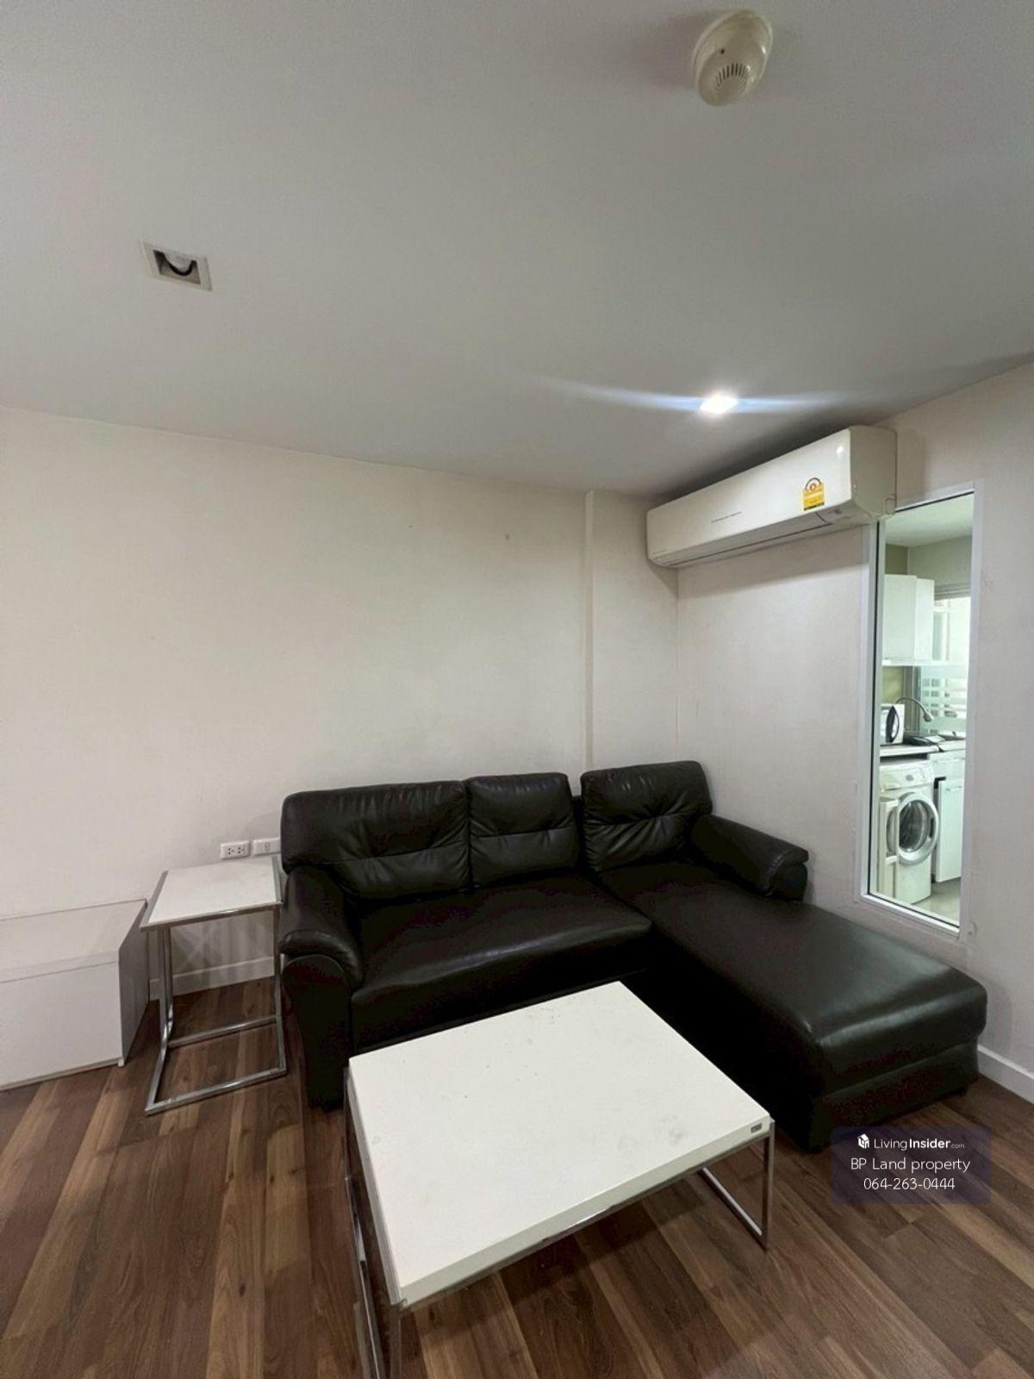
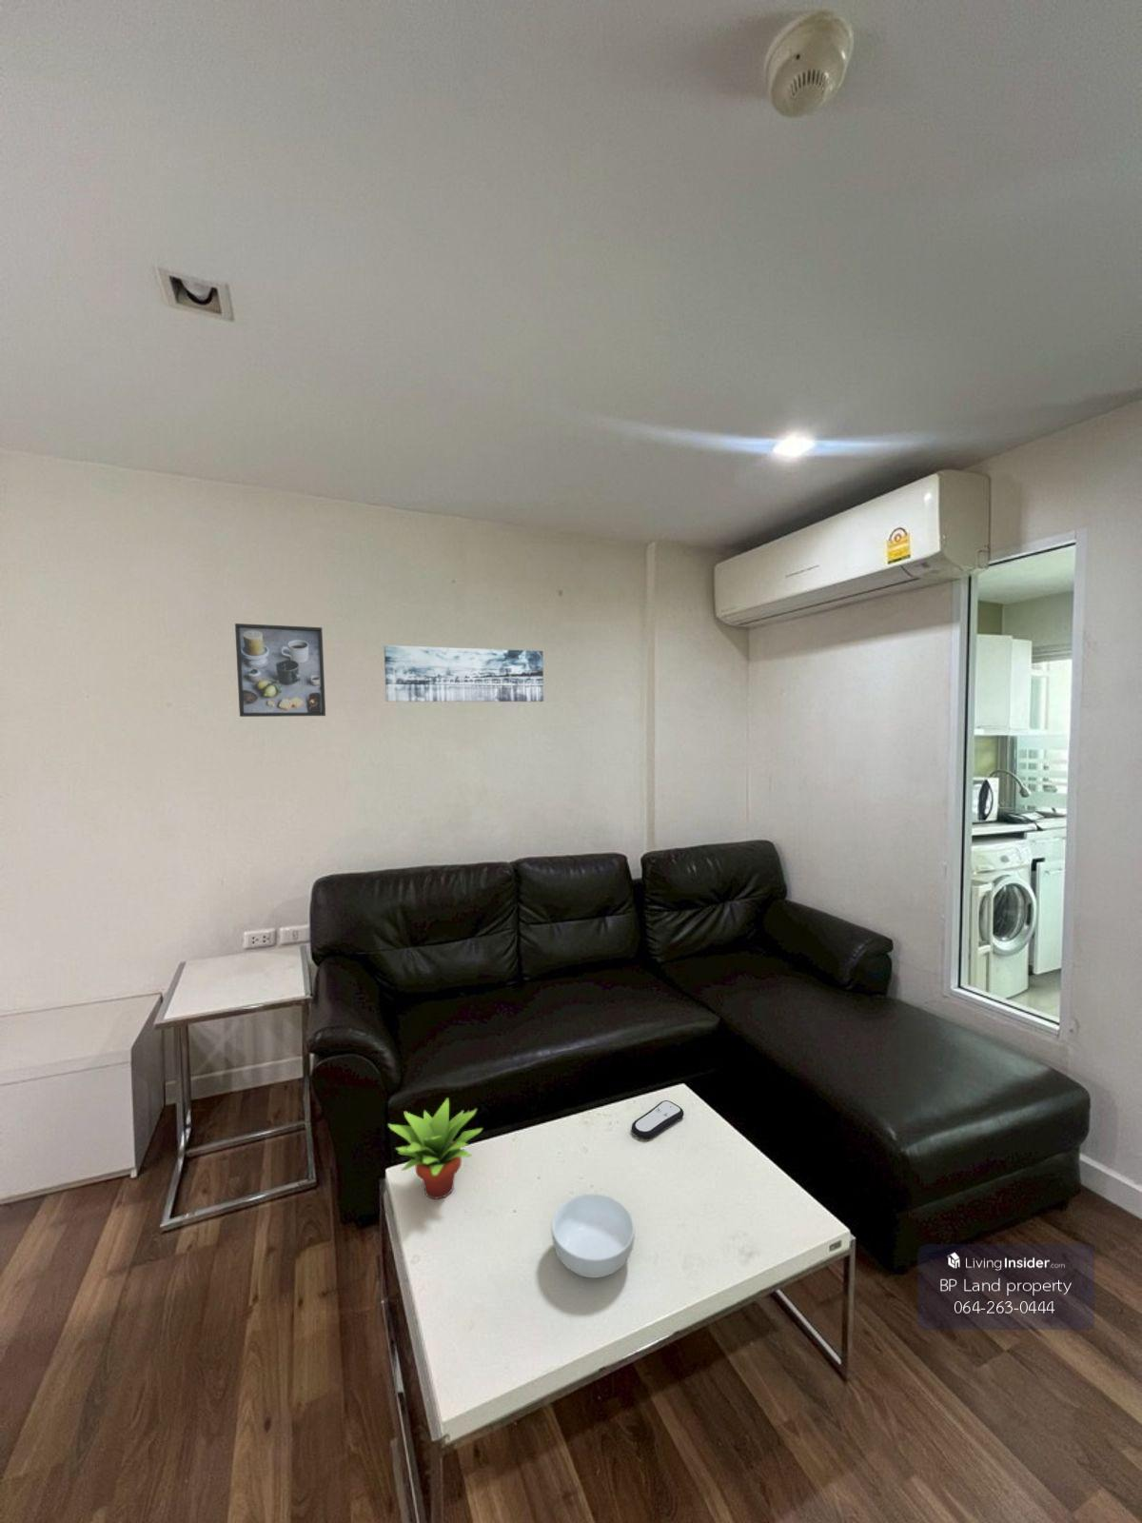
+ cereal bowl (593, 1239)
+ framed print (282, 672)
+ wall art (468, 675)
+ remote control (656, 1119)
+ succulent plant (435, 1151)
